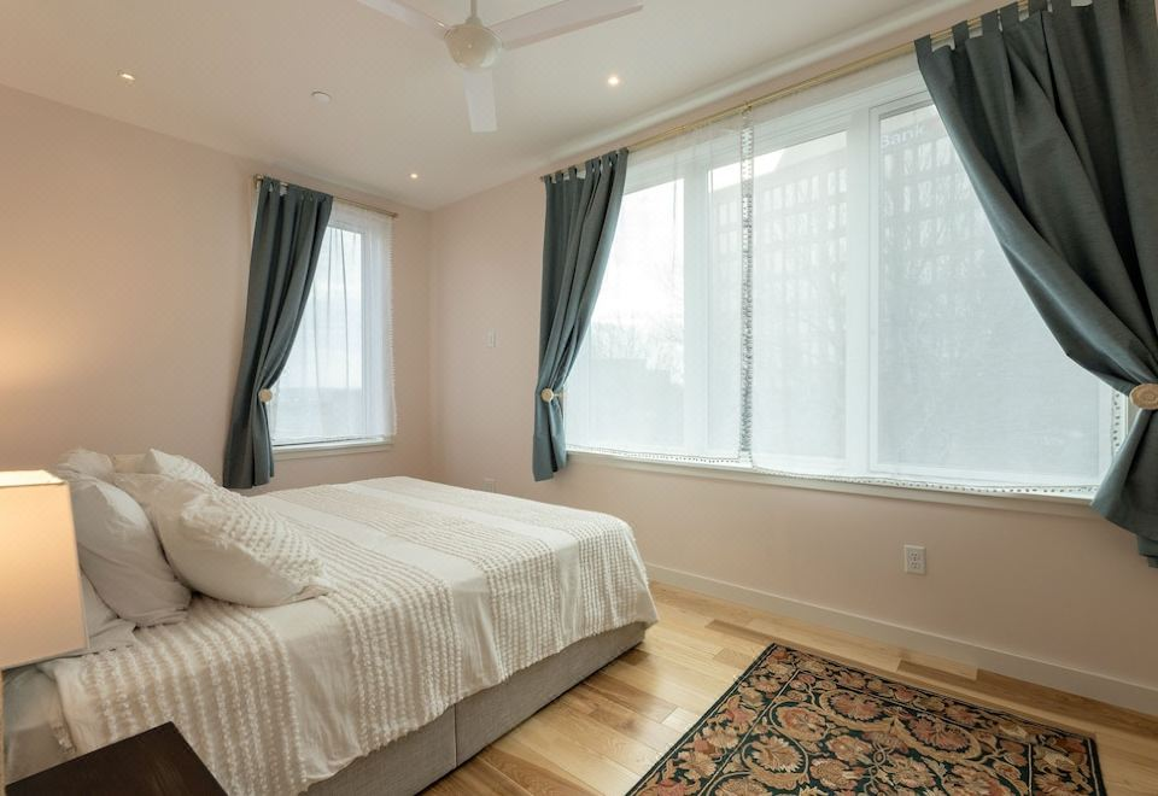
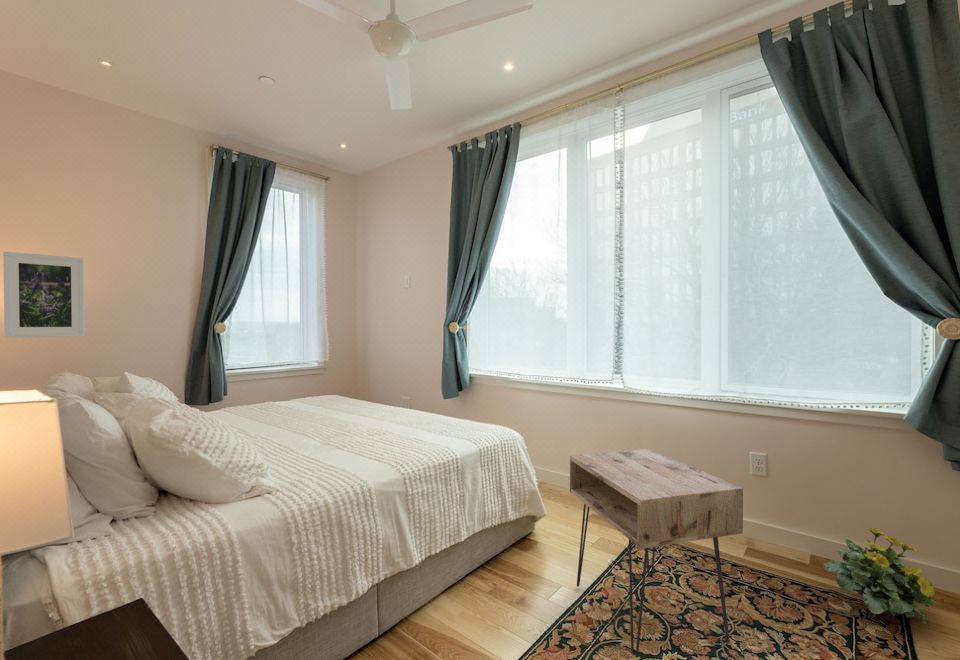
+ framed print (45, 296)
+ nightstand (646, 541)
+ flowering plant (876, 571)
